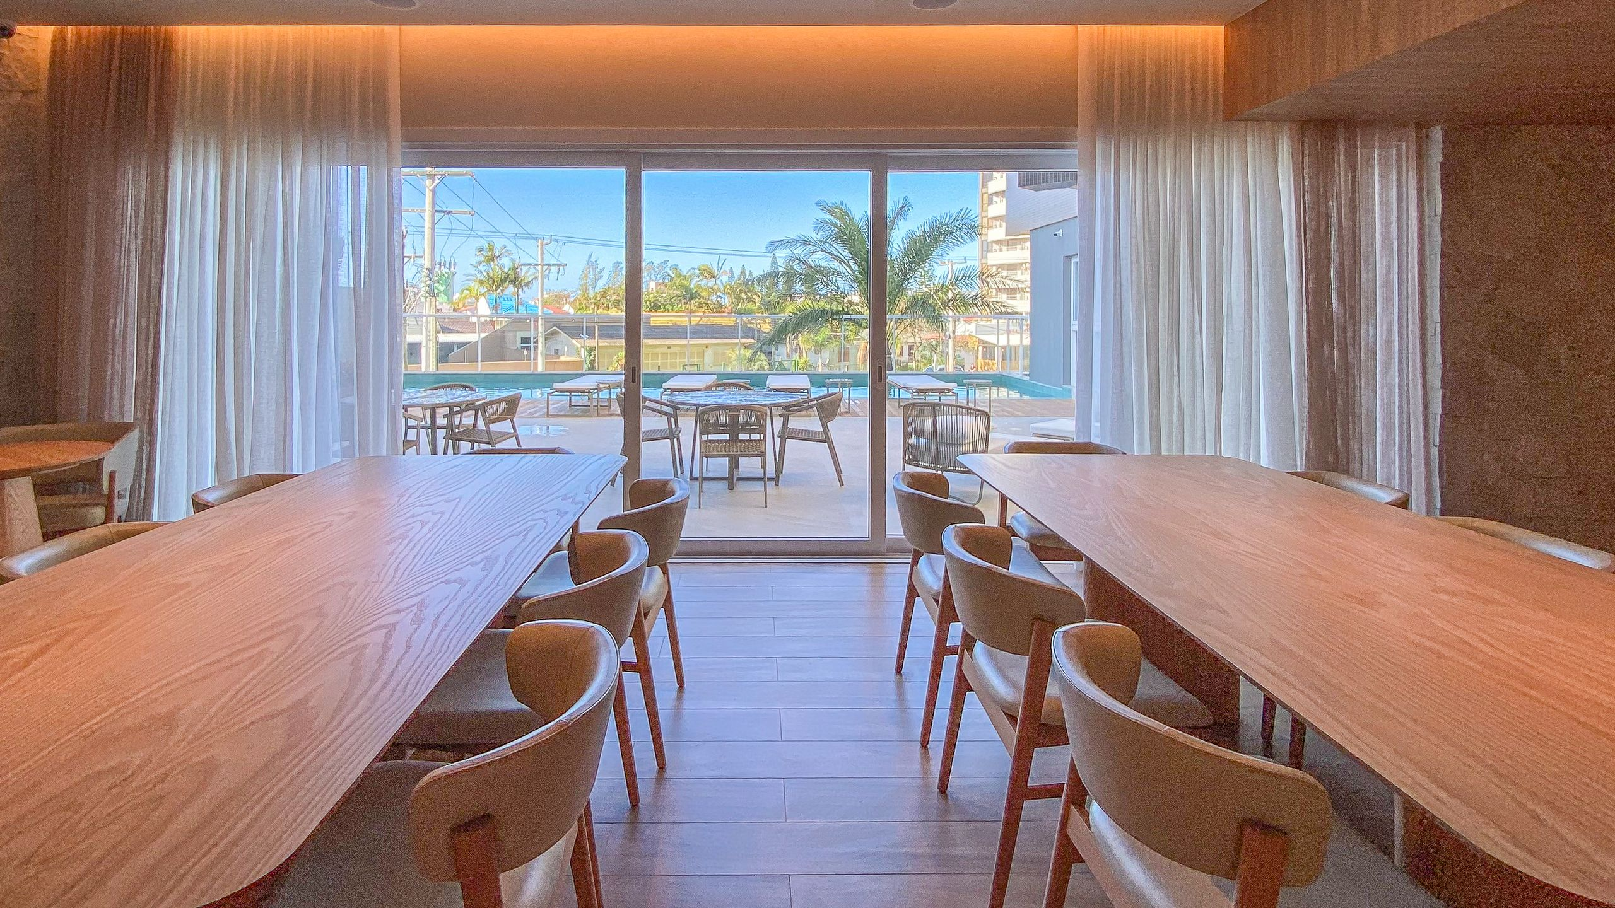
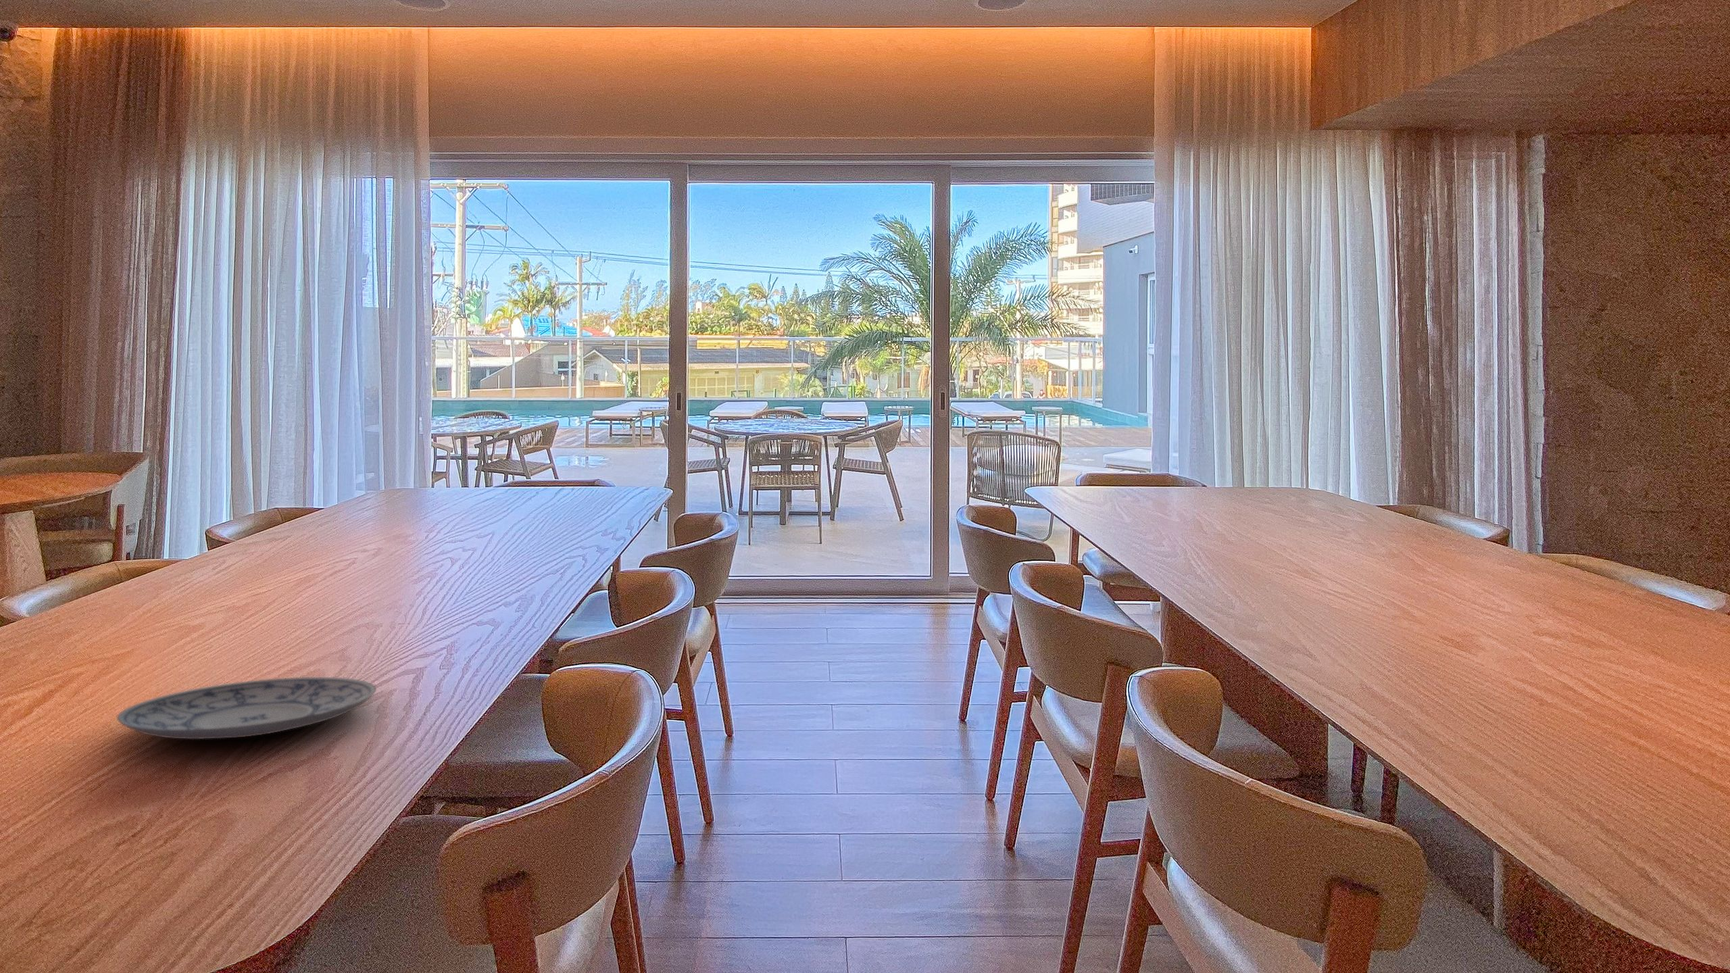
+ plate (254, 712)
